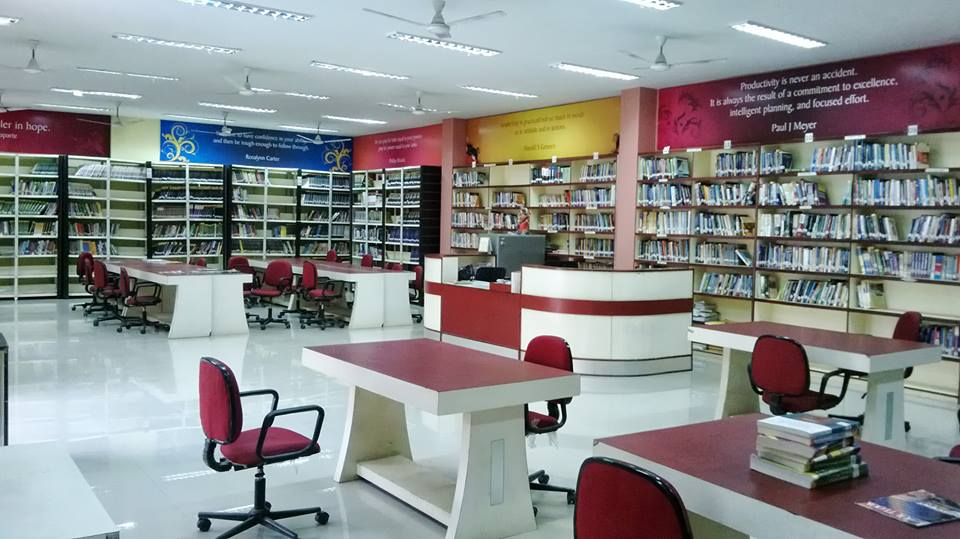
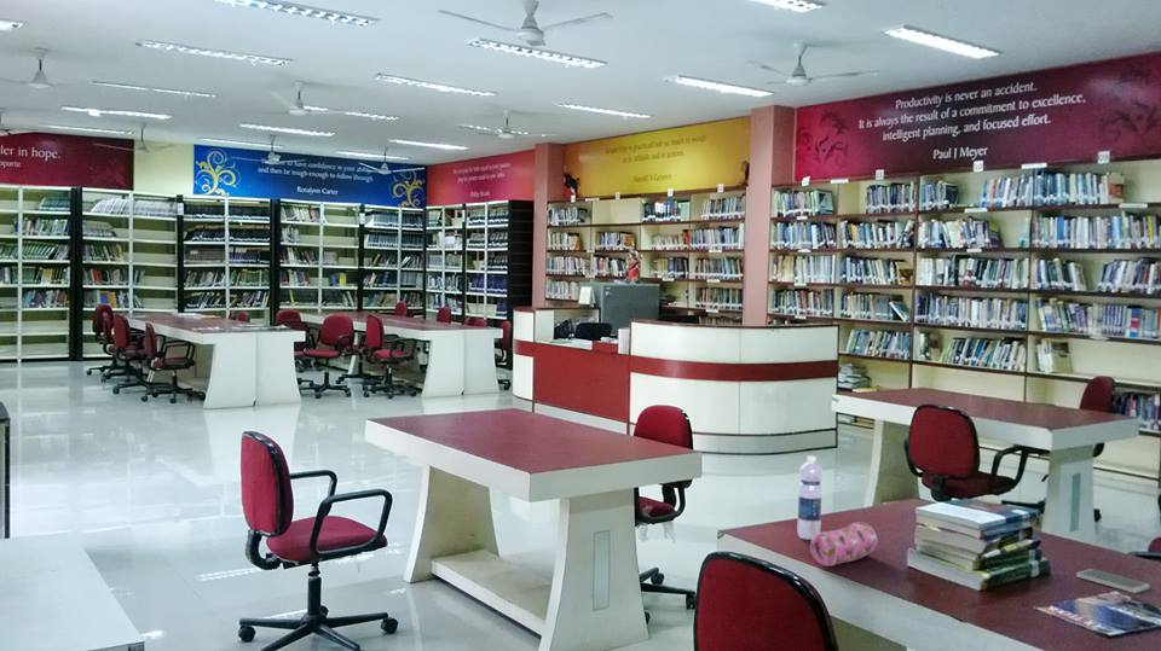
+ smartphone (1111, 580)
+ pencil case (844, 544)
+ water bottle (809, 496)
